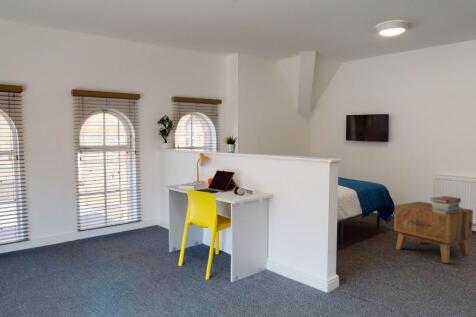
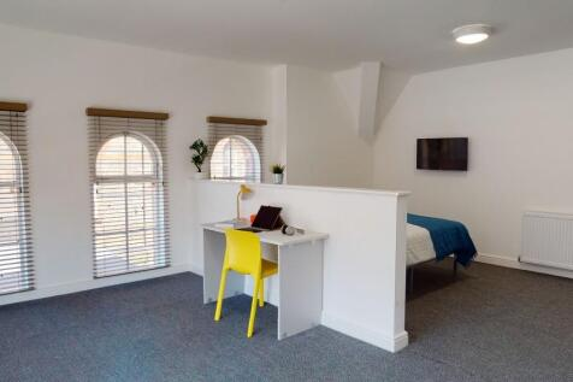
- side table (431, 229)
- book stack (445, 204)
